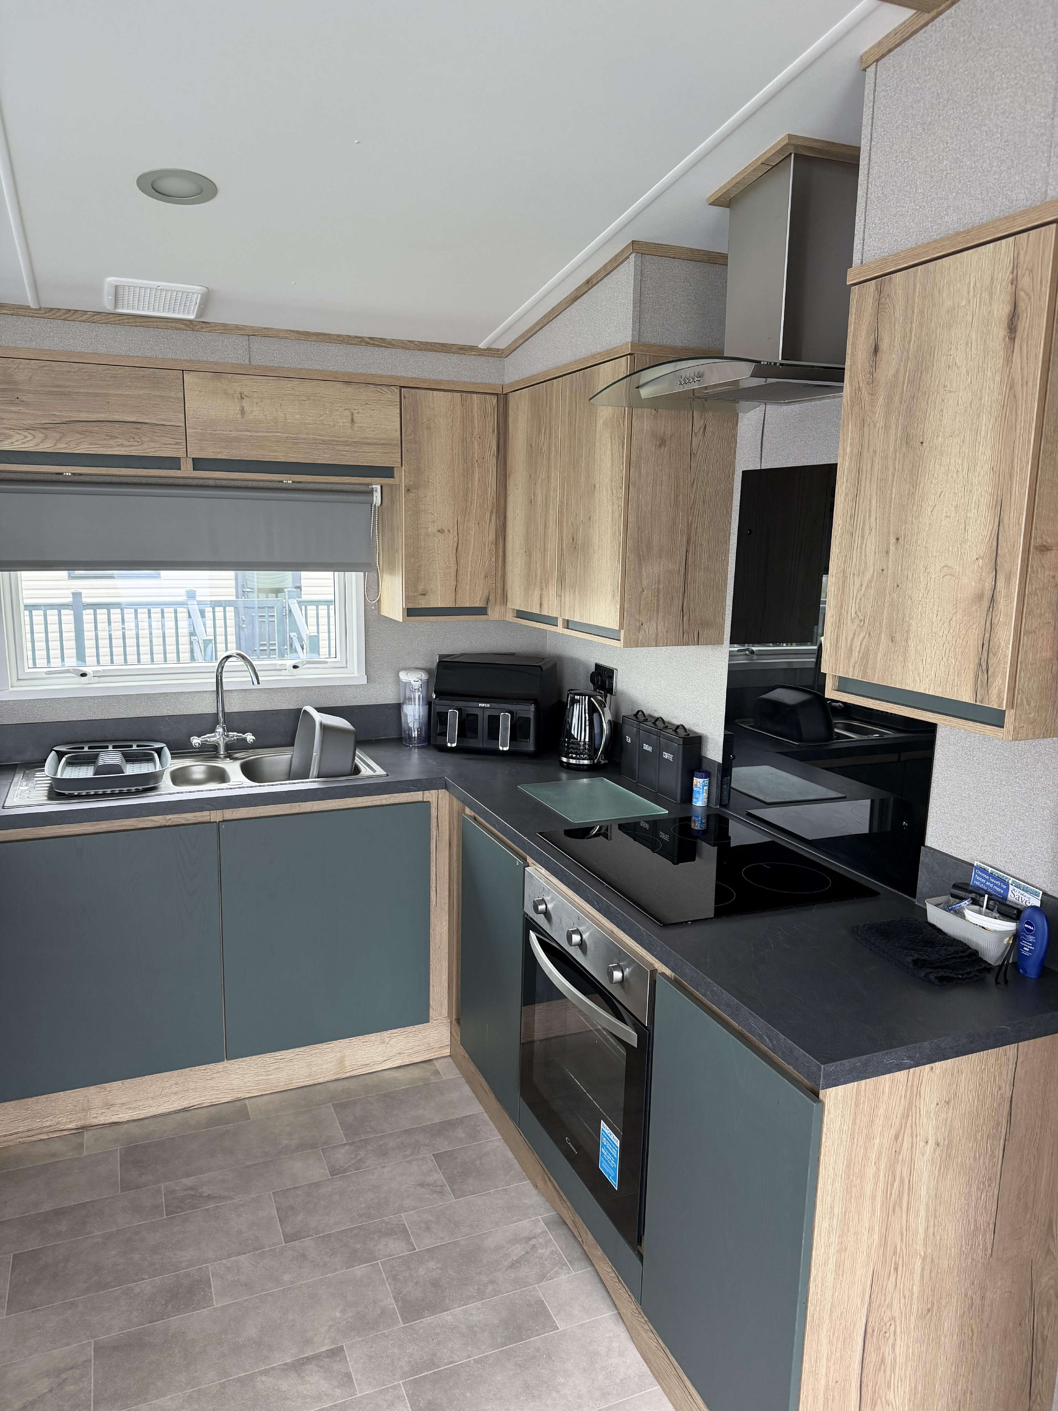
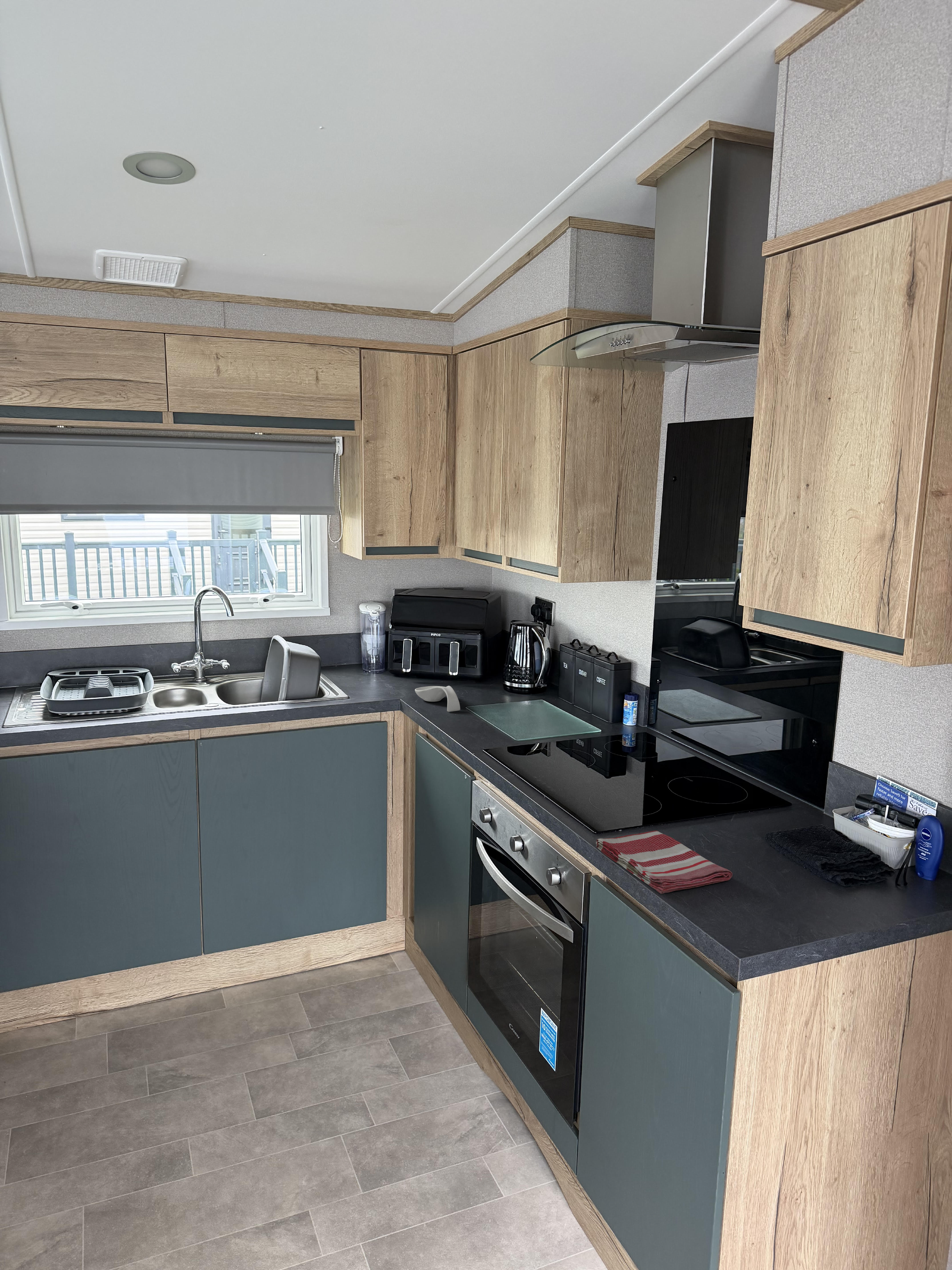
+ dish towel (660, 857)
+ spoon rest (439, 693)
